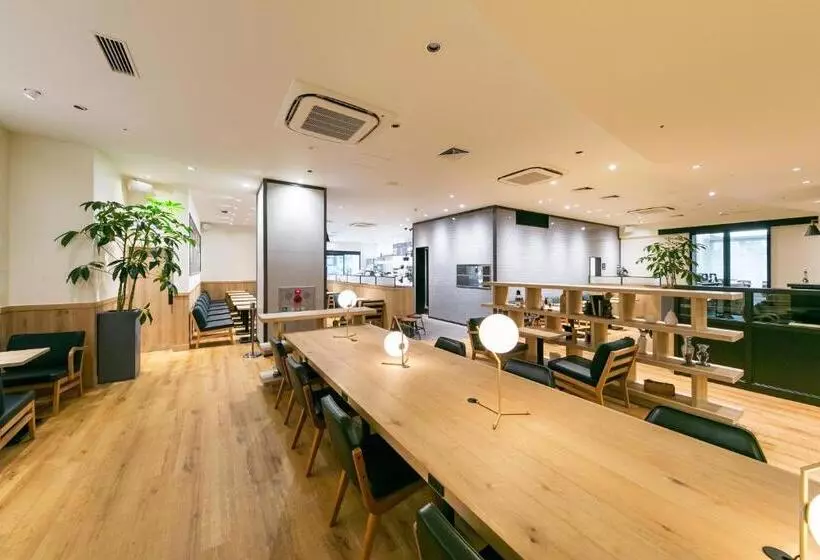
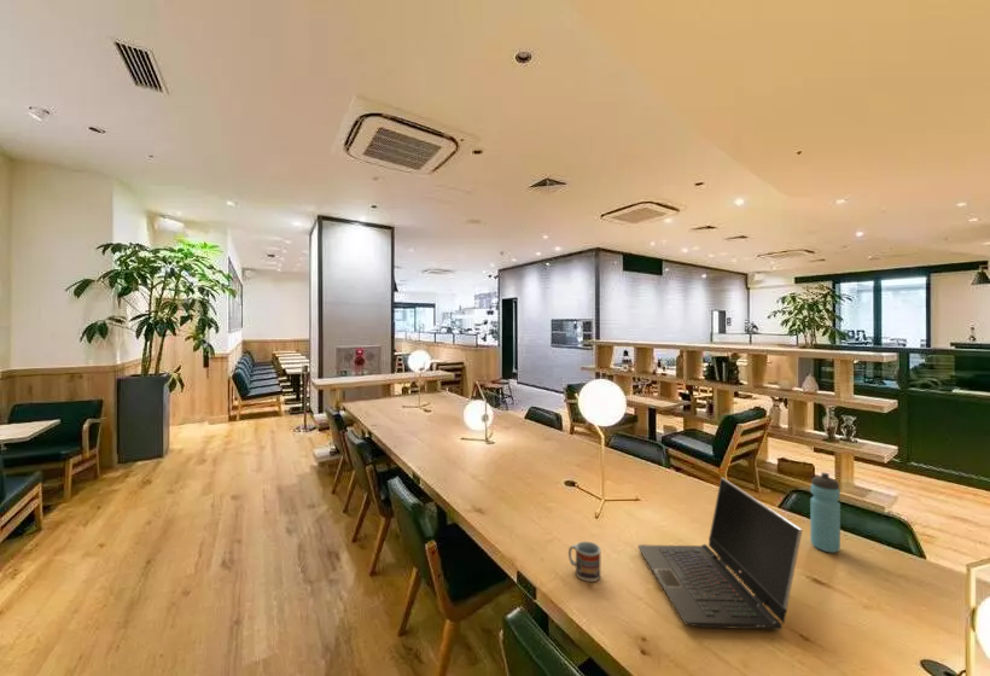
+ cup (583, 559)
+ laptop computer (709, 541)
+ water bottle (825, 509)
